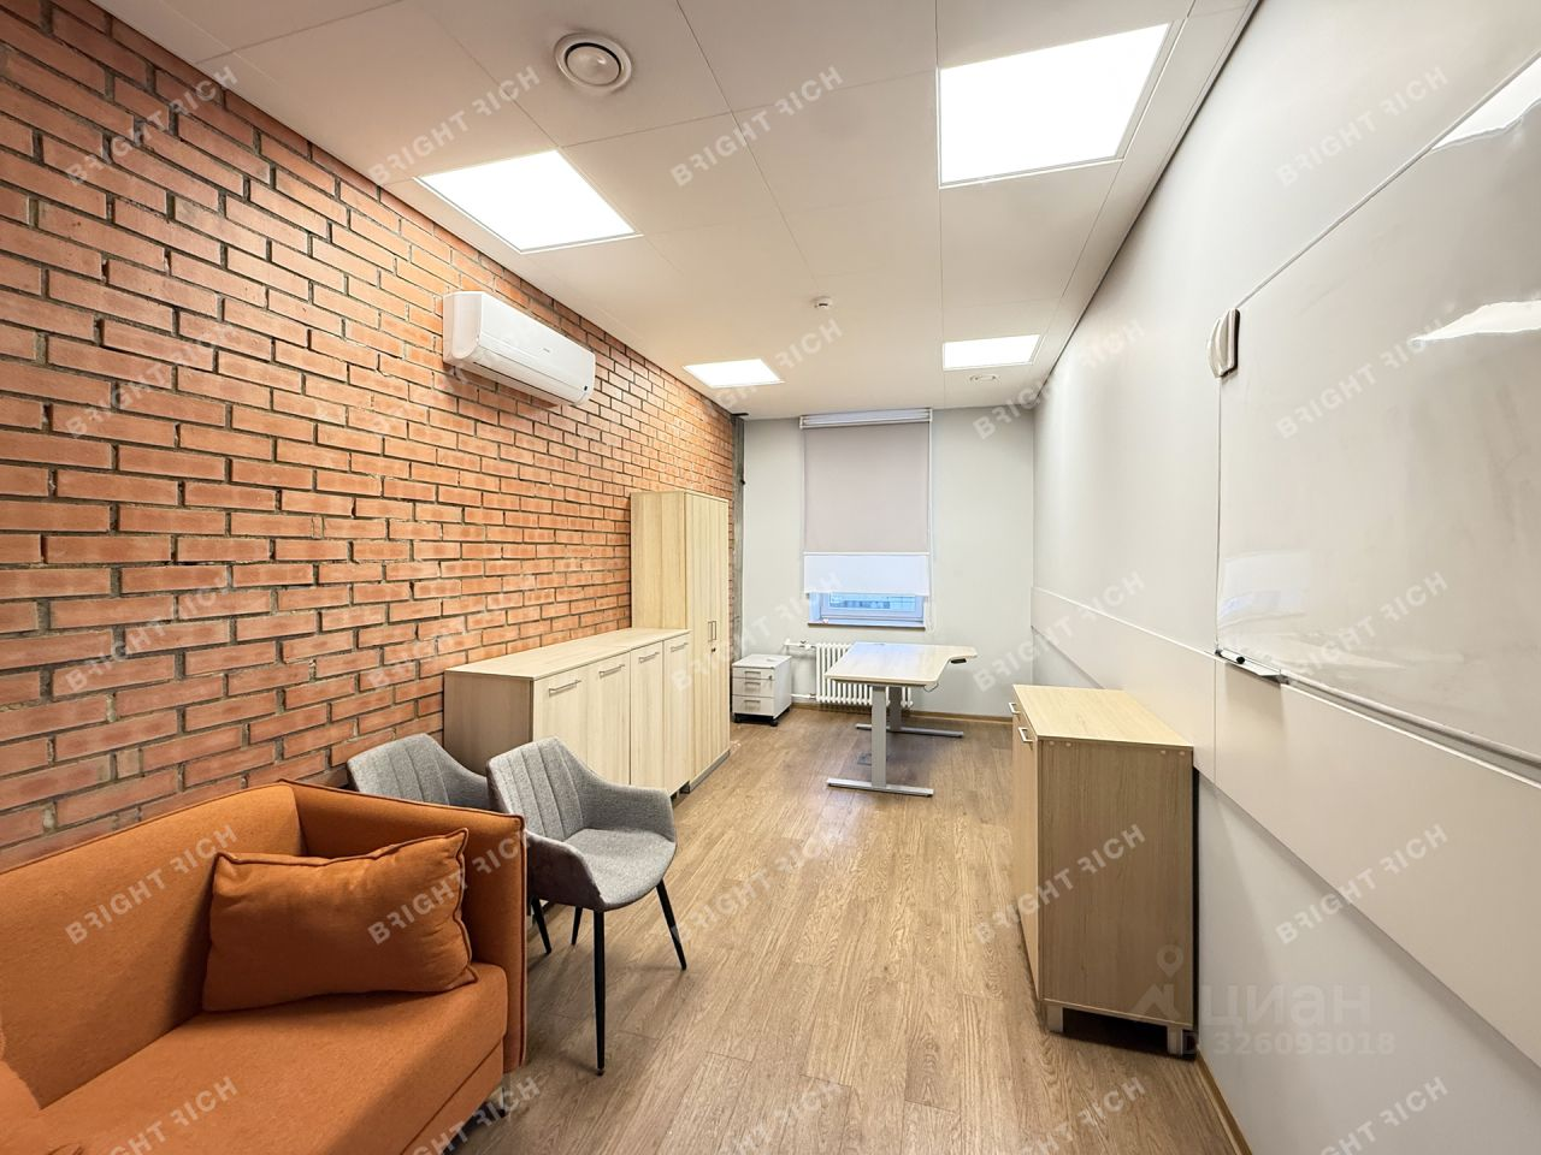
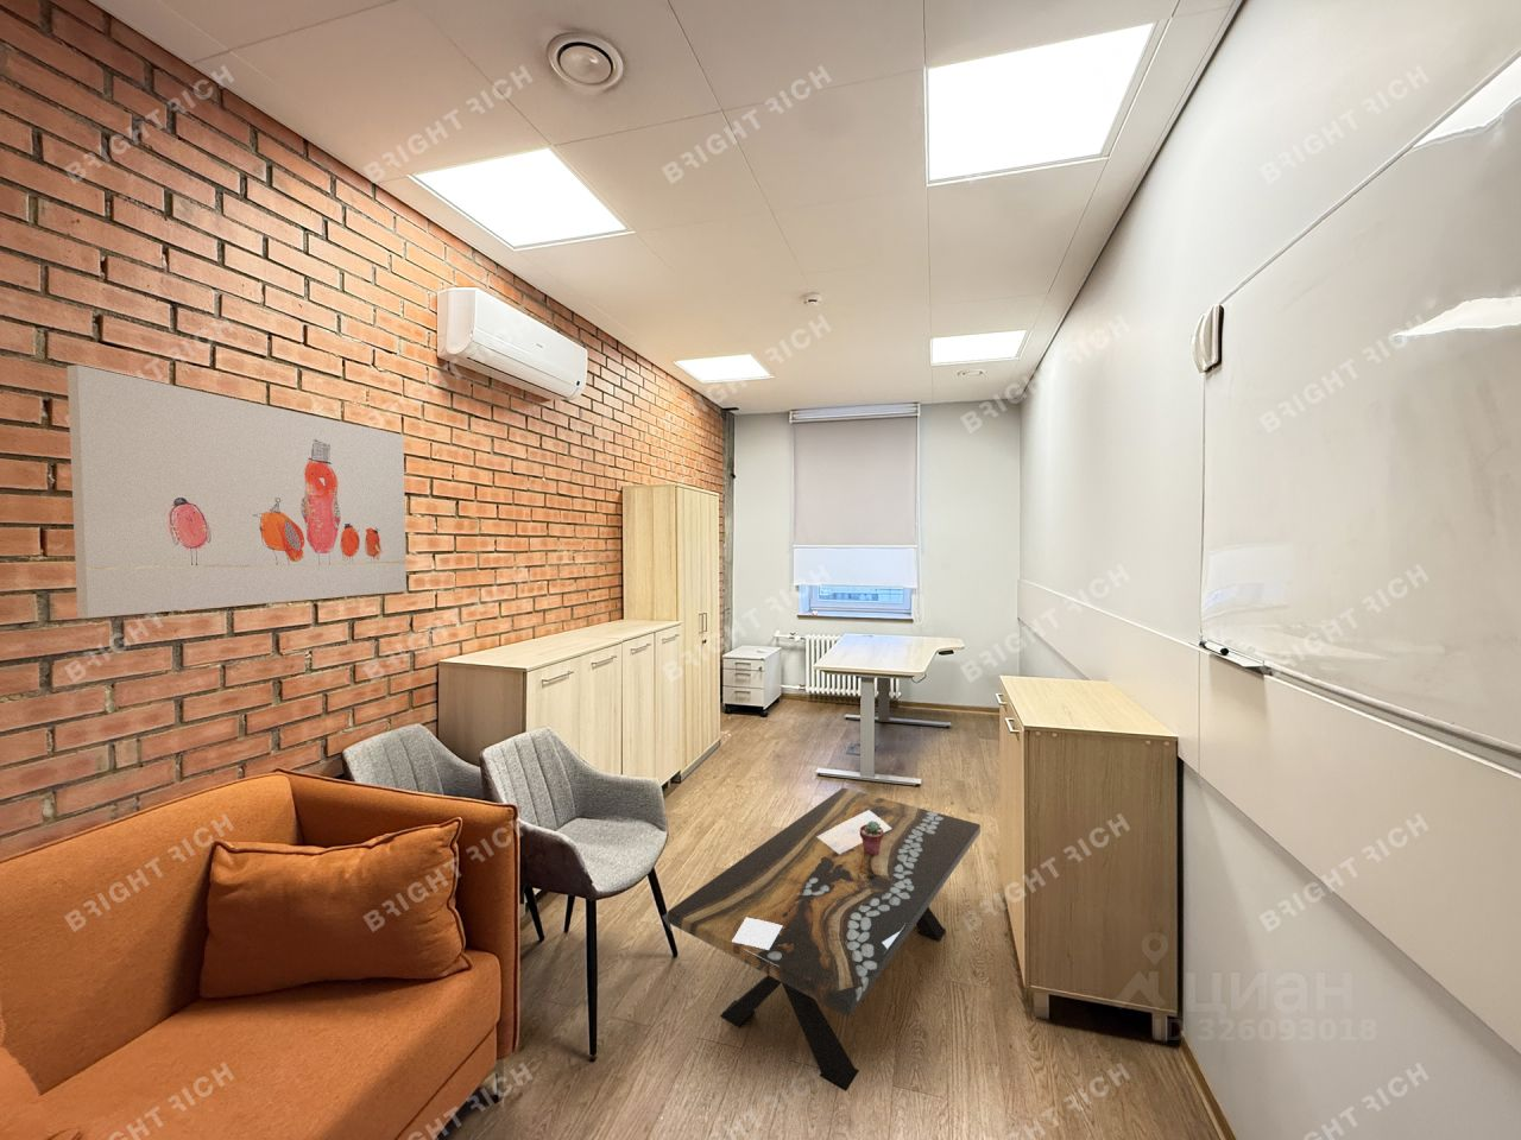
+ wall art (277, 504)
+ coffee table (843, 915)
+ potted succulent (871, 835)
